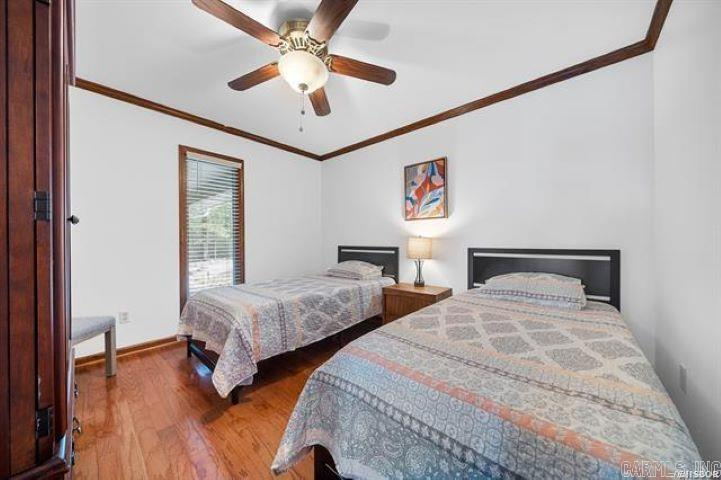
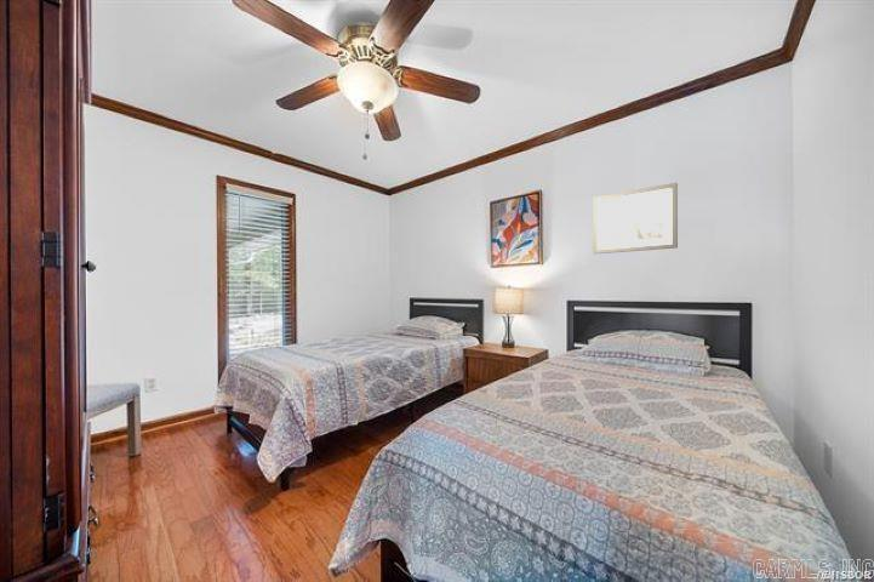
+ wall art (632, 221)
